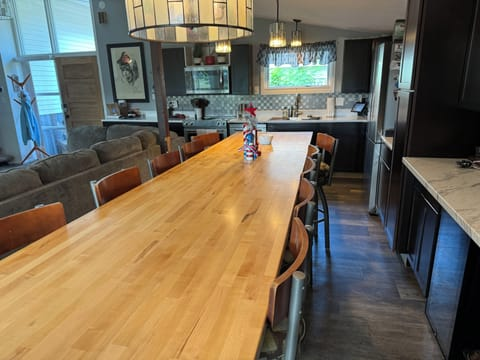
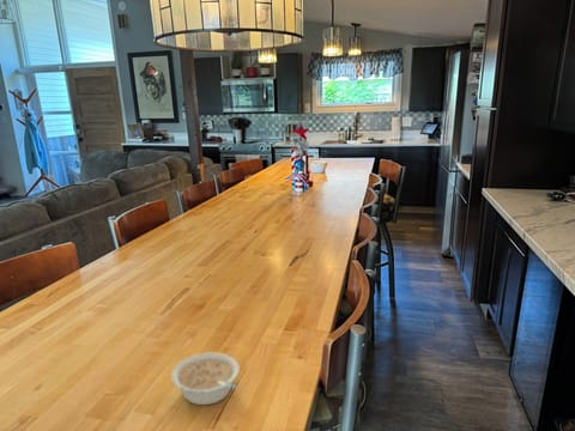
+ legume (208, 378)
